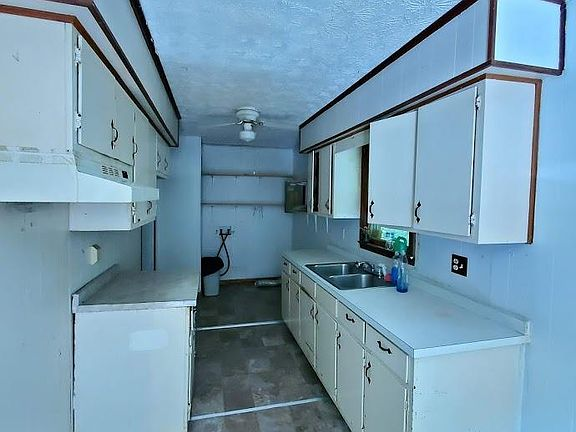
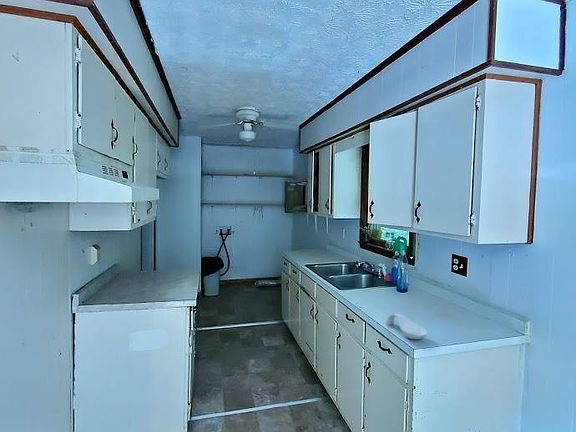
+ spoon rest (404, 325)
